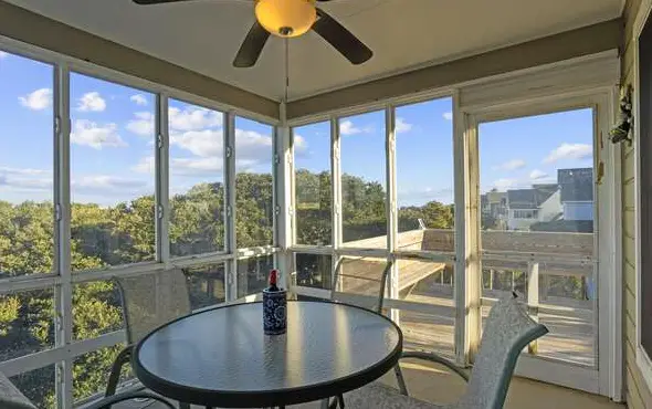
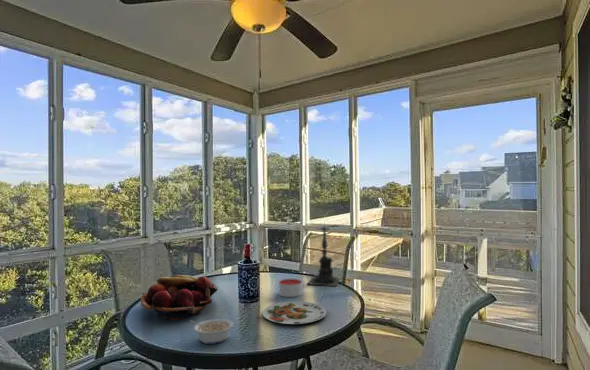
+ fruit basket (179, 293)
+ candle holder (323, 250)
+ legume (212, 331)
+ plate (294, 312)
+ candle (290, 287)
